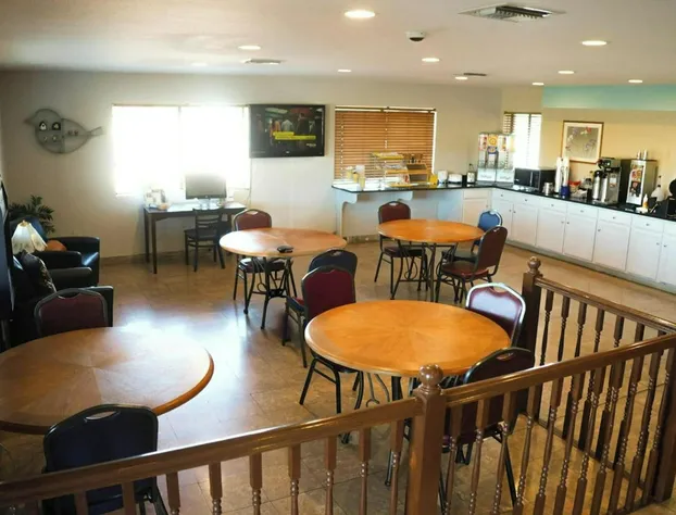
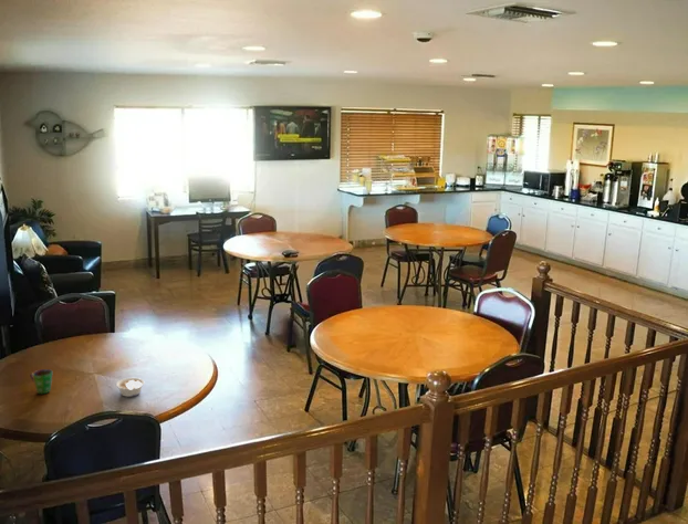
+ cup (40, 381)
+ legume (131, 387)
